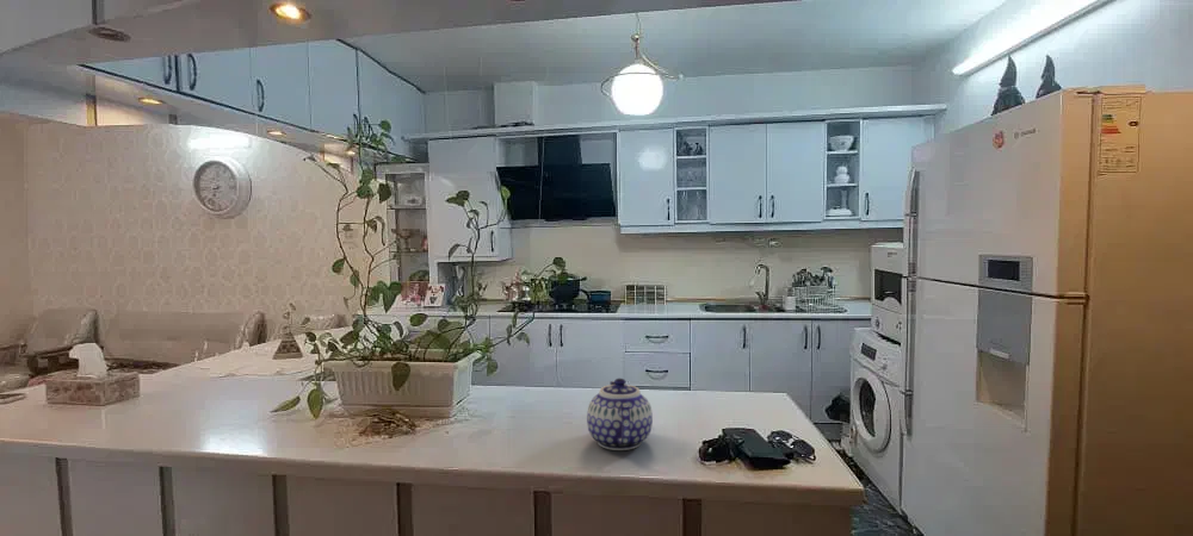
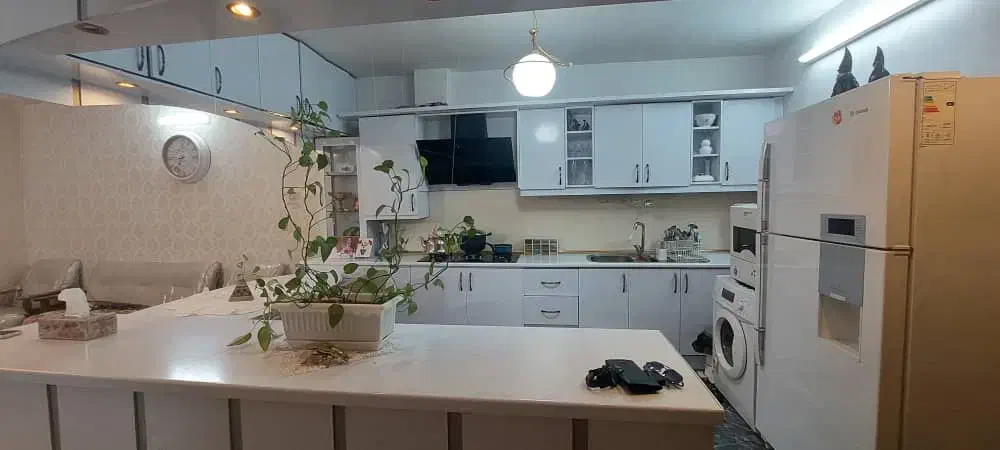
- teapot (619, 410)
